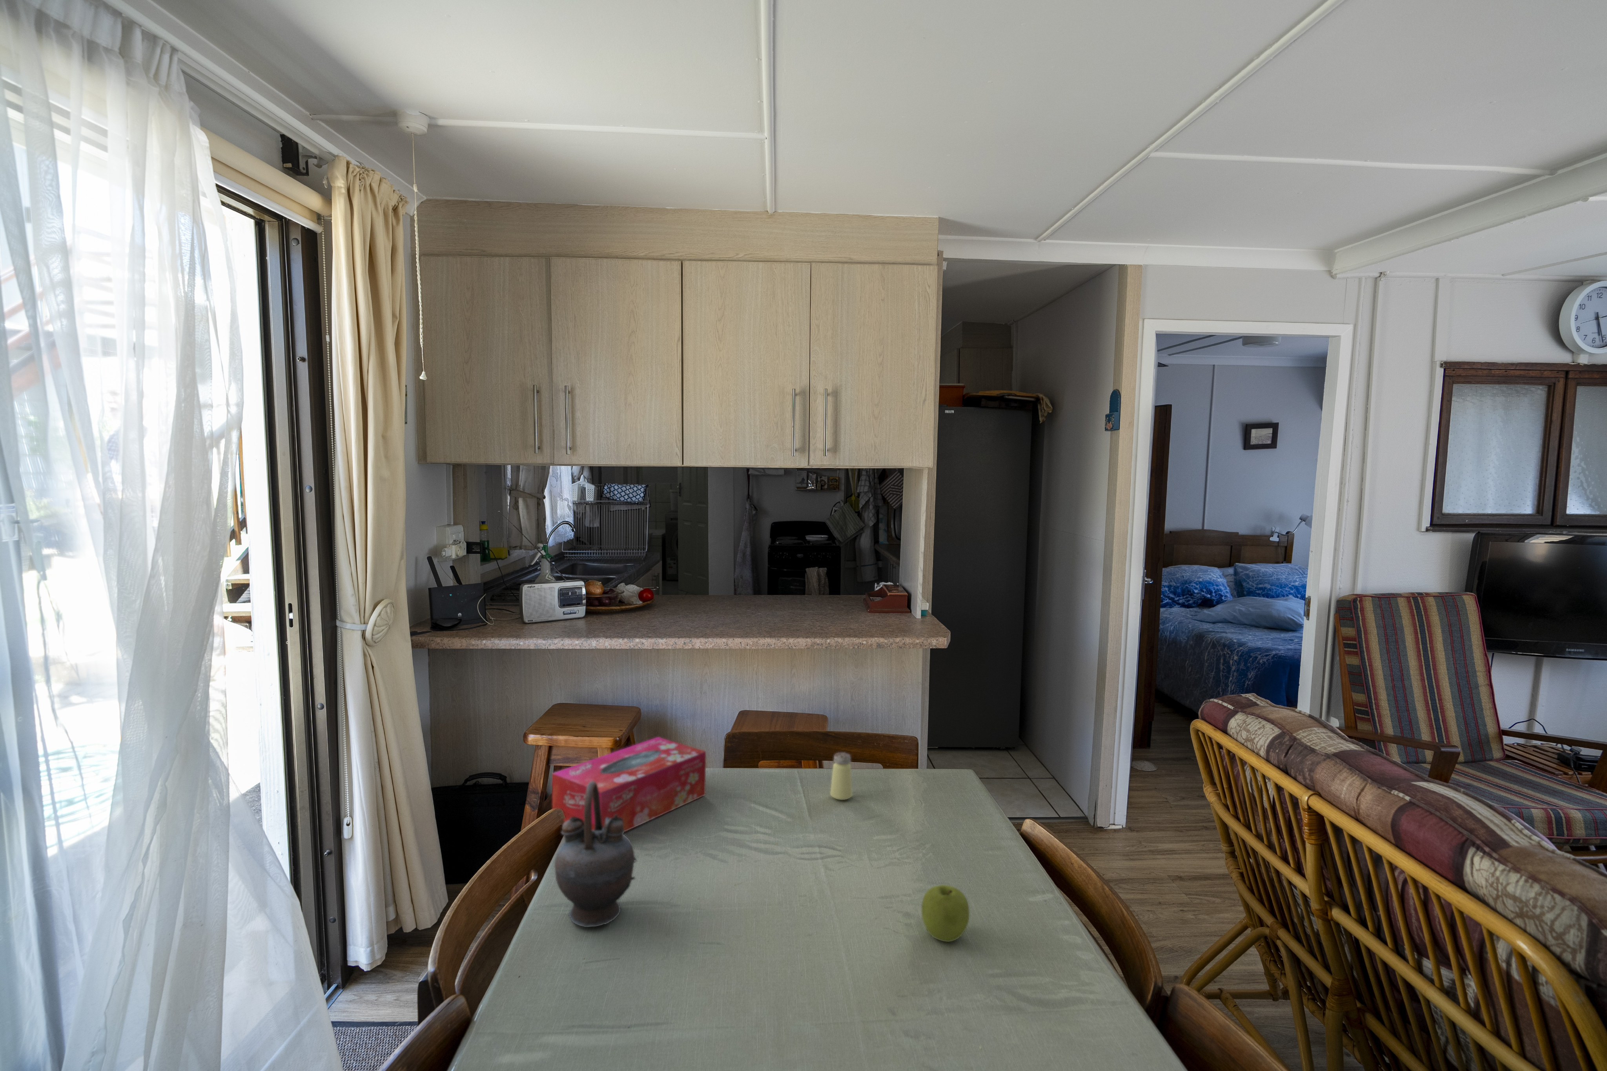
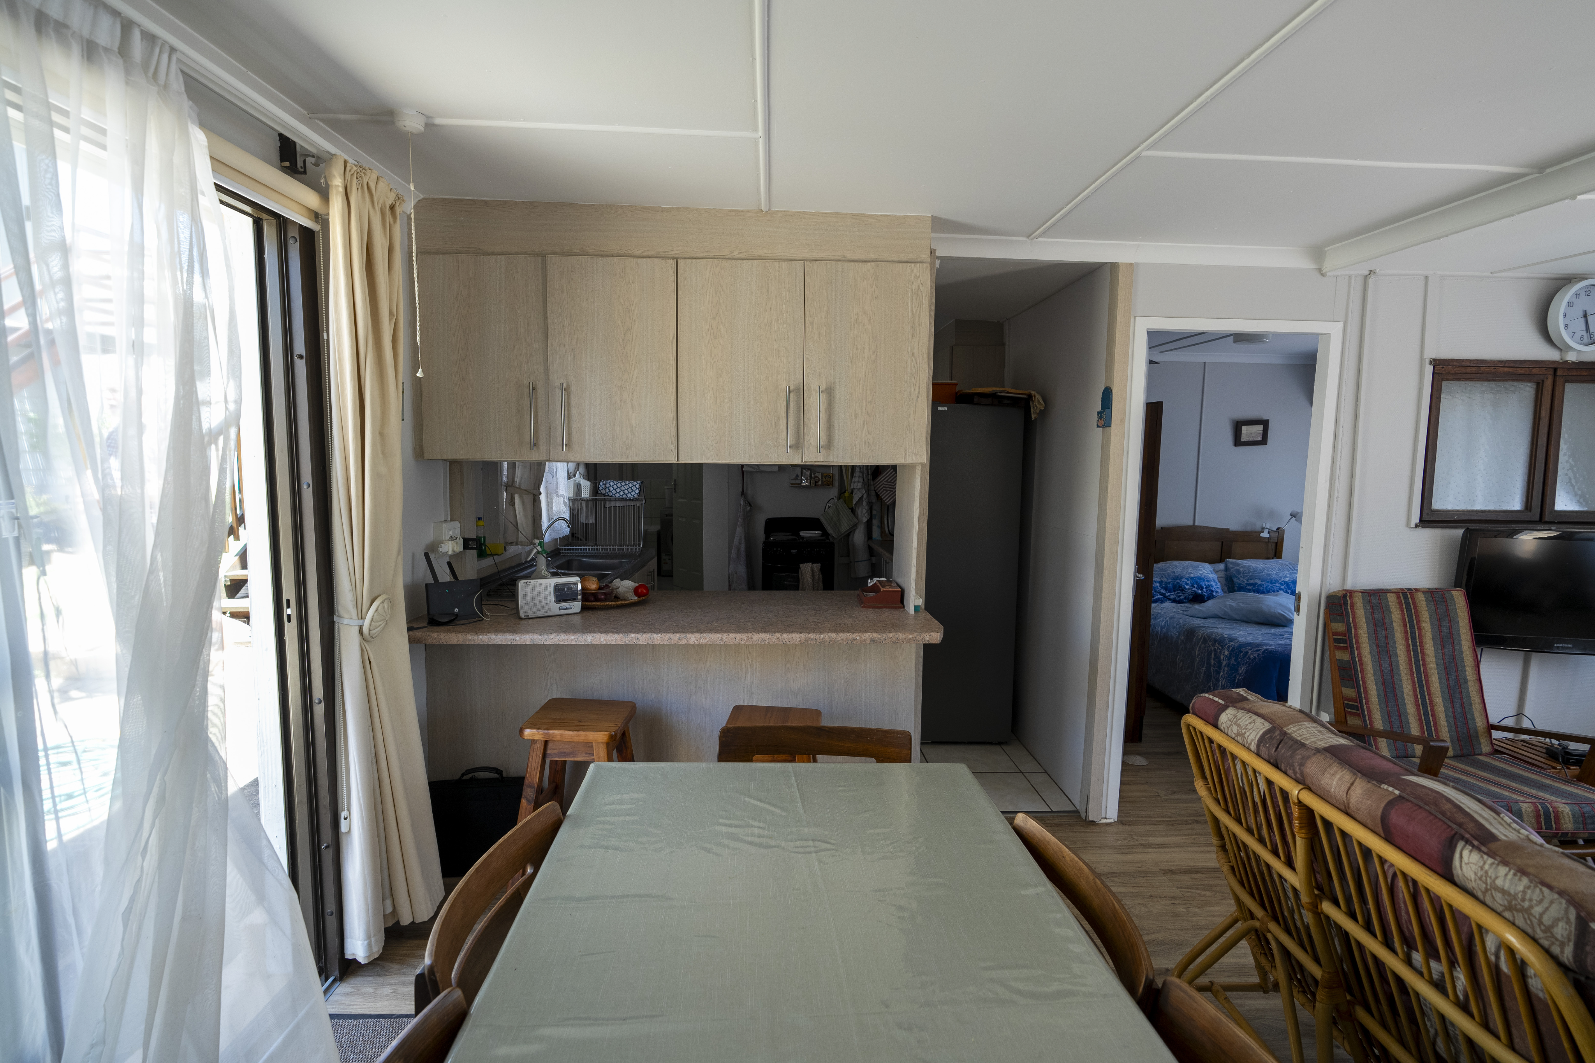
- tissue box (633, 784)
- teapot (598, 845)
- fruit (945, 910)
- saltshaker (842, 775)
